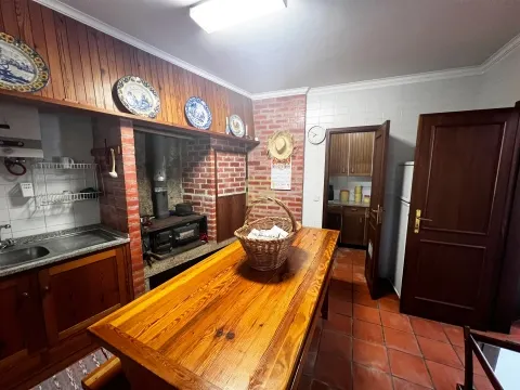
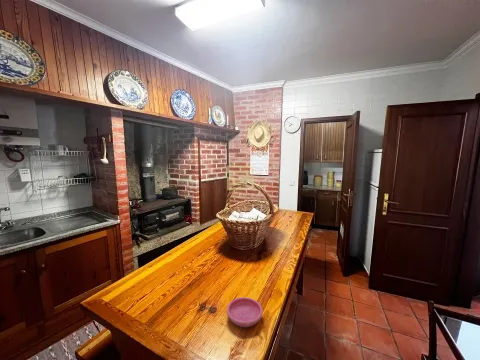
+ saucer (244, 312)
